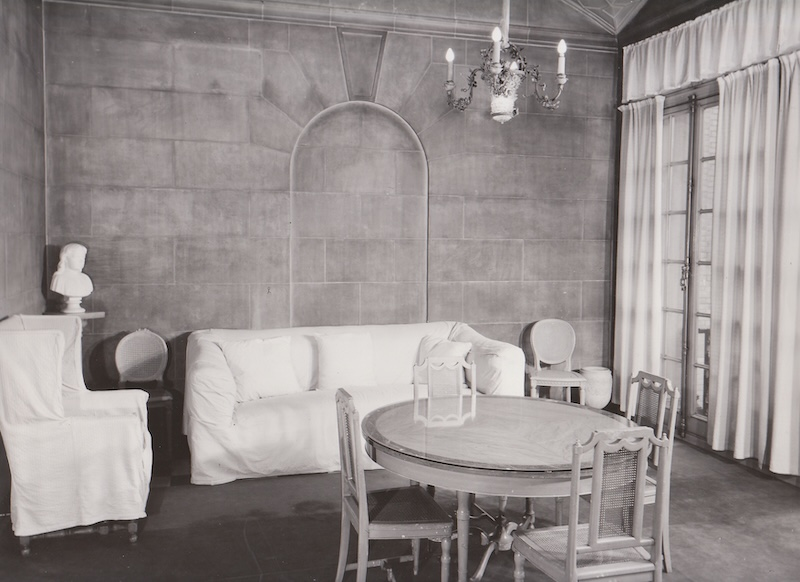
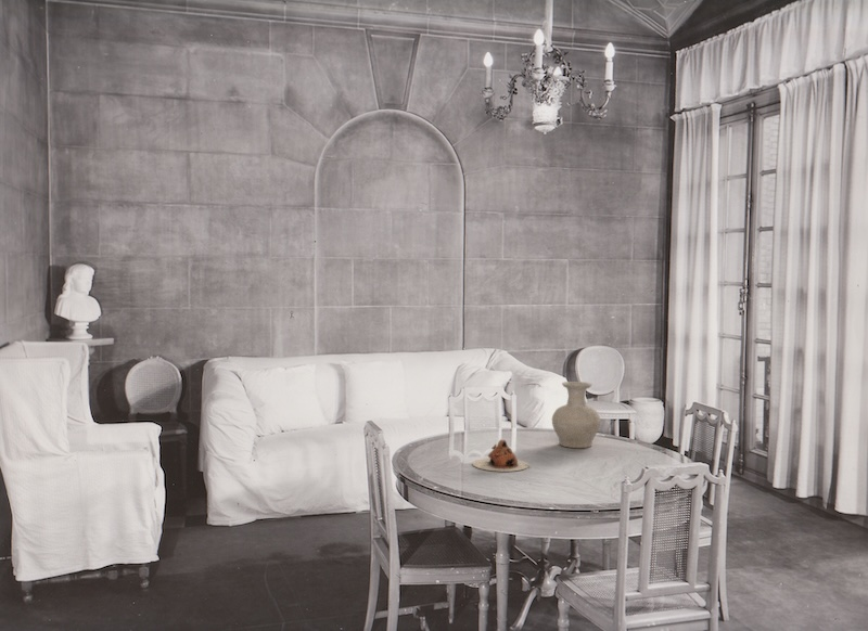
+ vase (576, 414)
+ teapot (500, 451)
